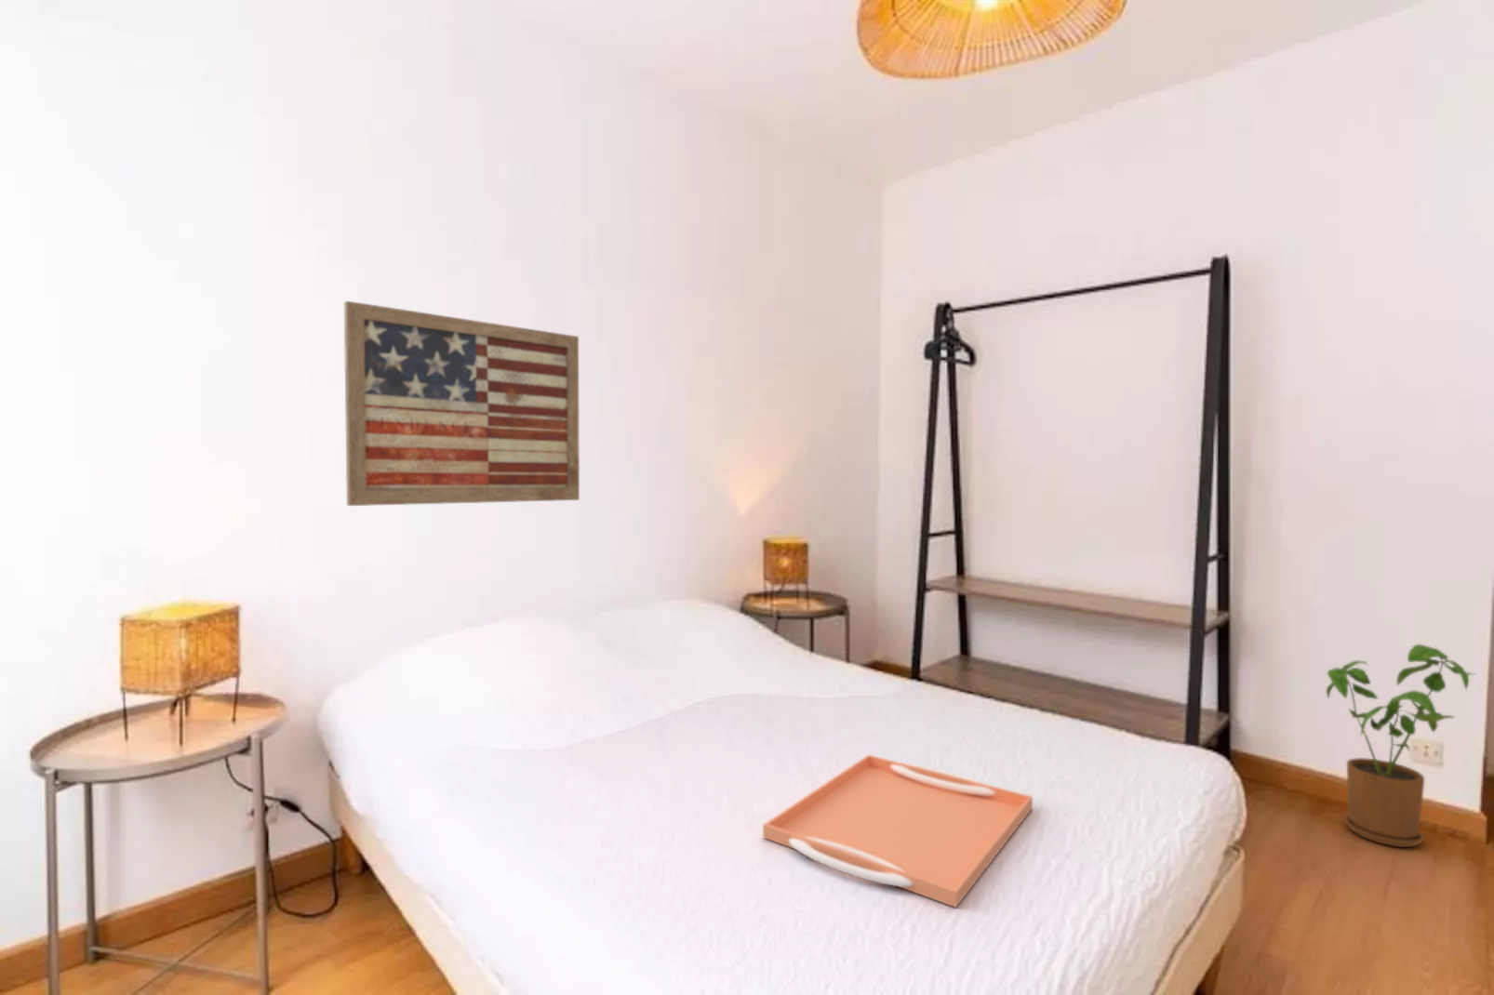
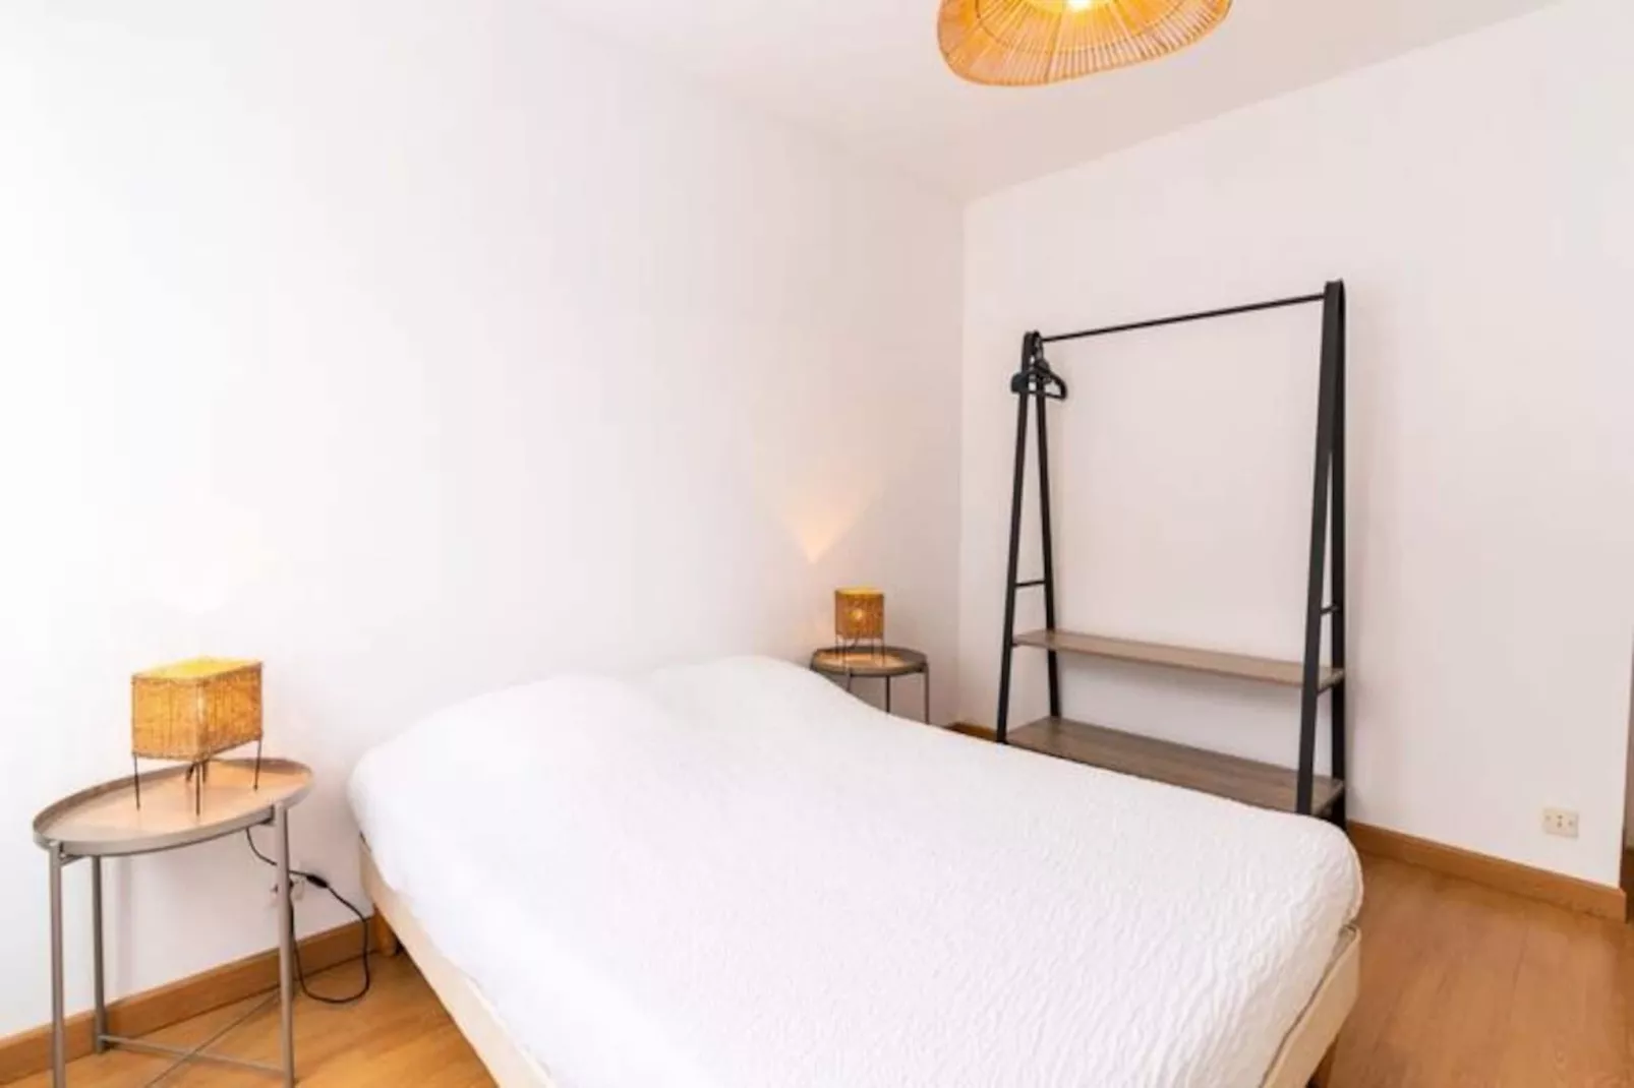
- wall art (474, 412)
- serving tray (903, 815)
- house plant (1393, 741)
